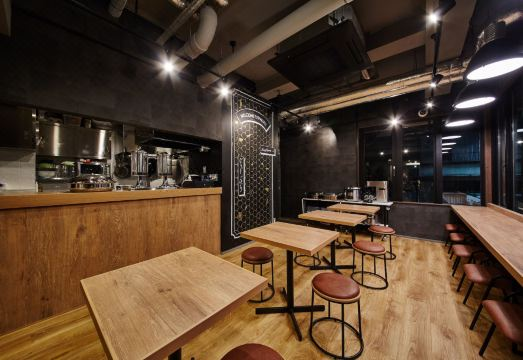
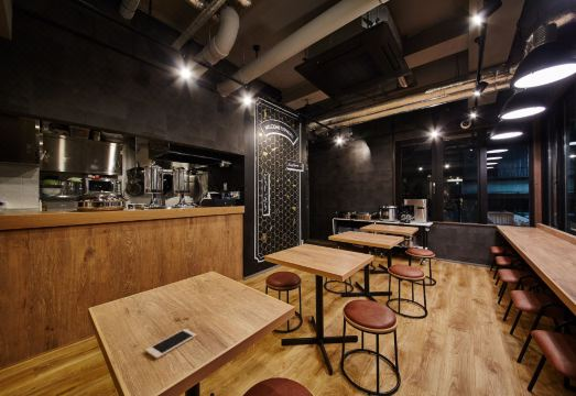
+ cell phone (172, 342)
